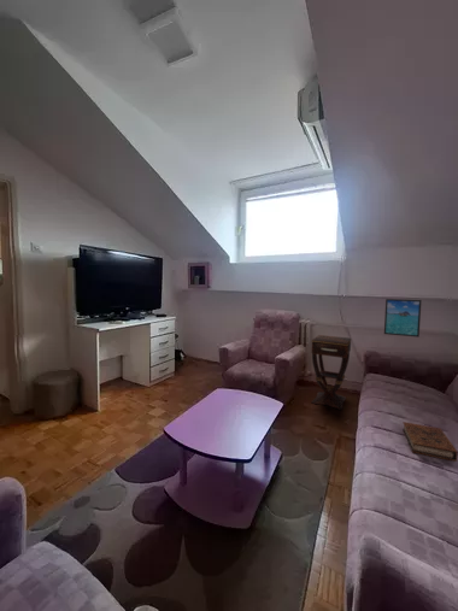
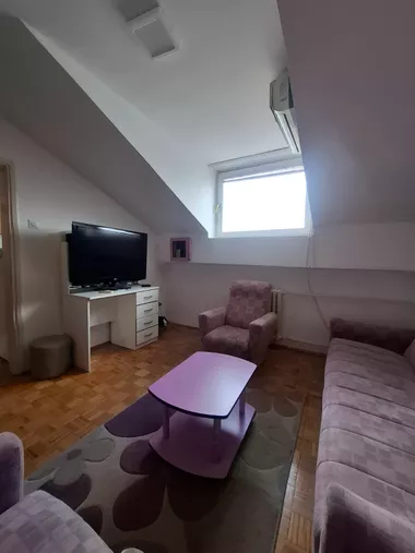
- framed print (401, 317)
- side table (329, 371)
- book (427, 439)
